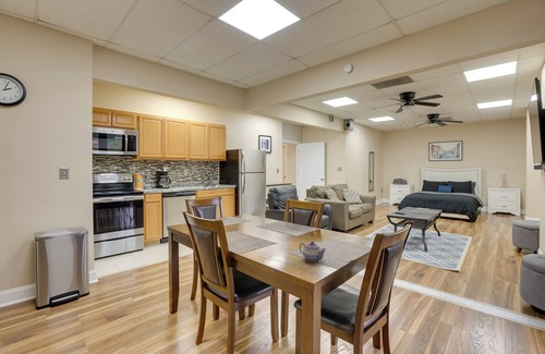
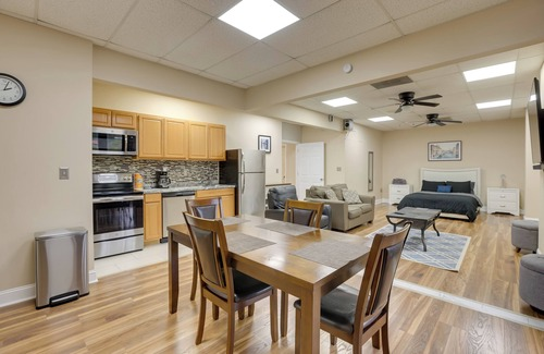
- teapot (312, 251)
